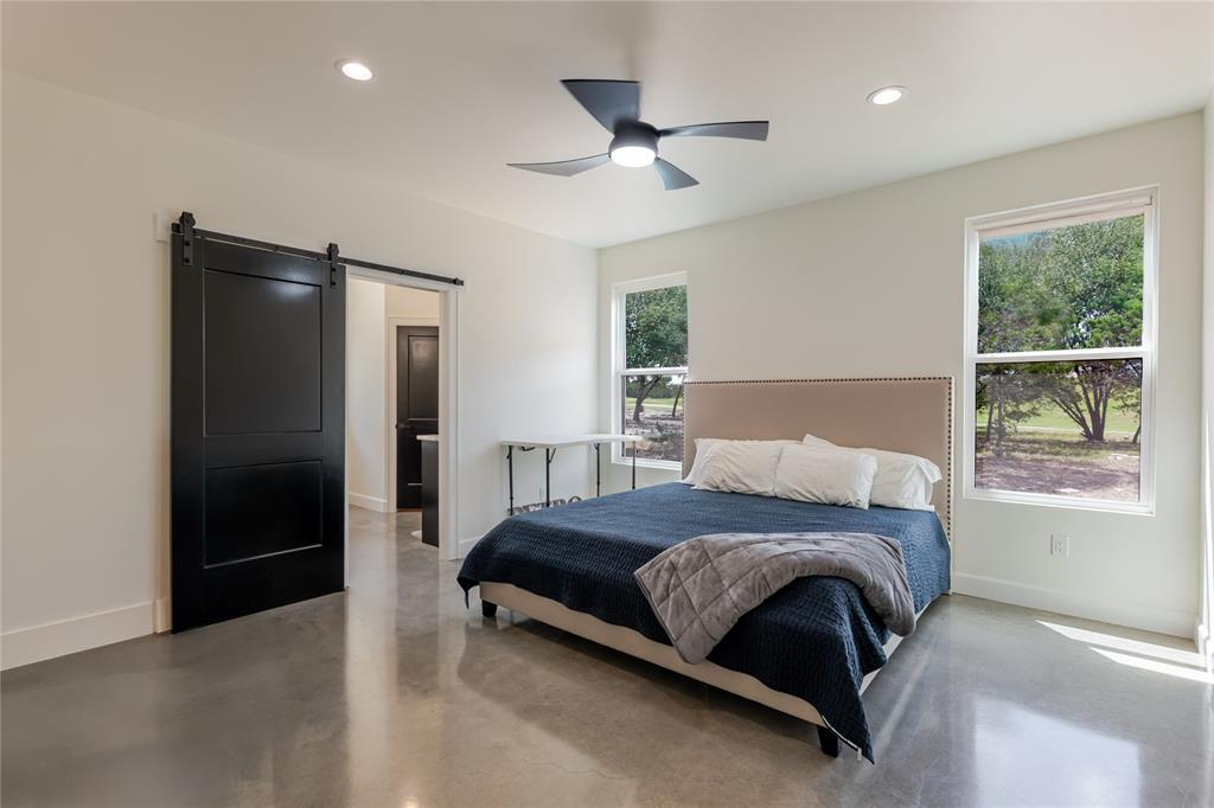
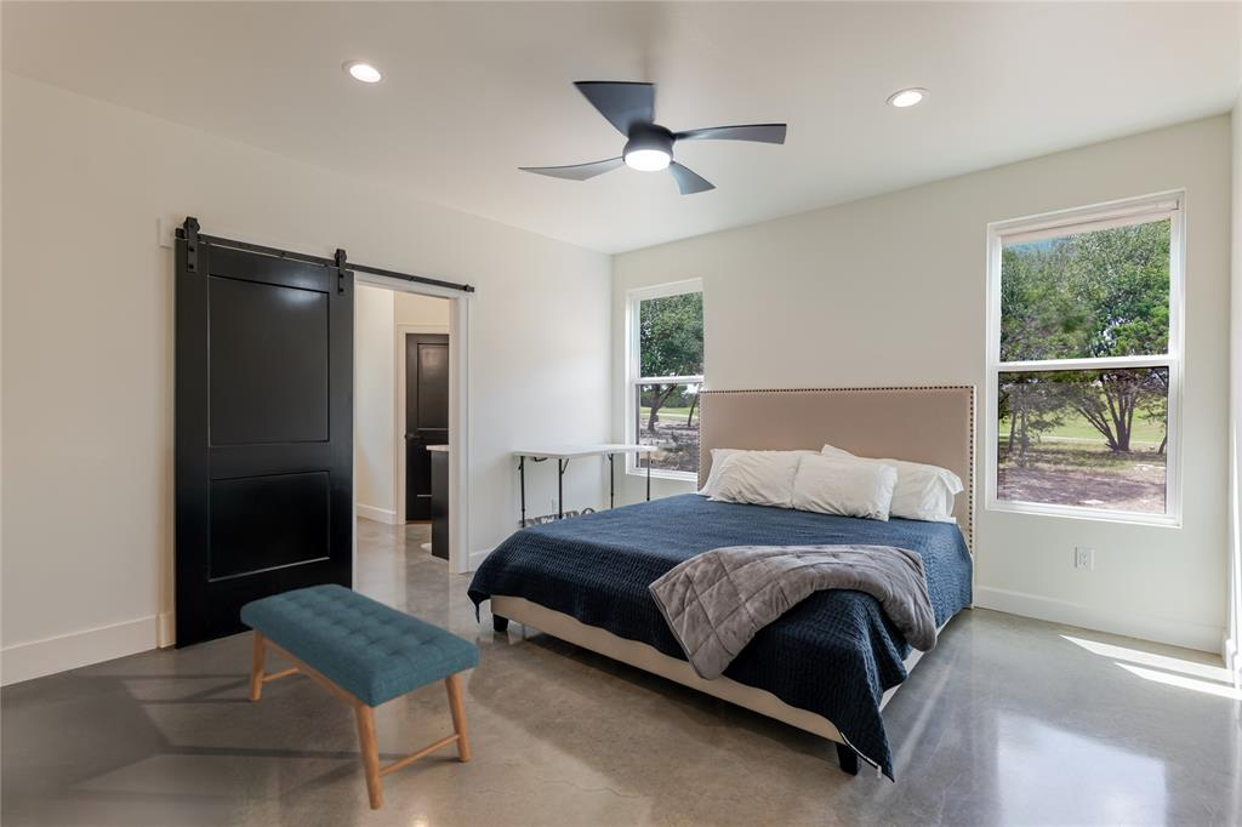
+ bench (349, 671)
